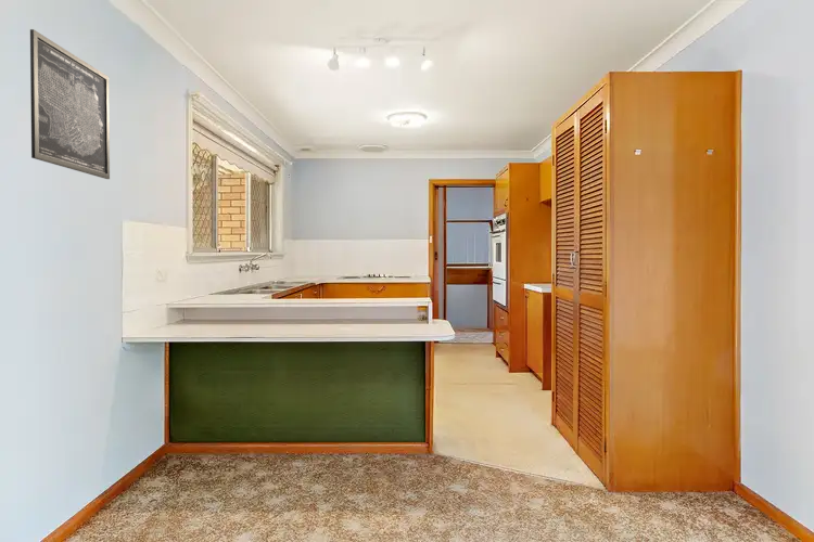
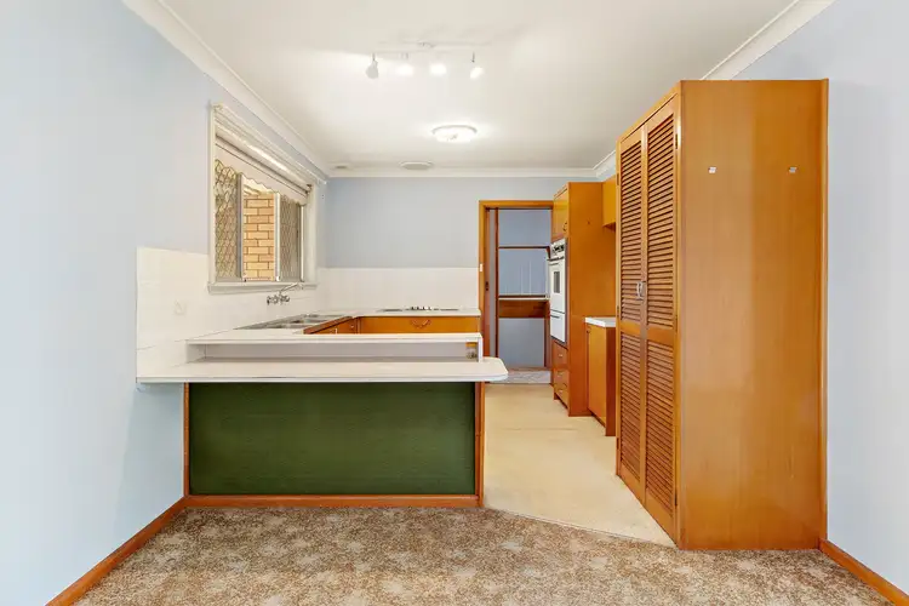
- wall art (74, 113)
